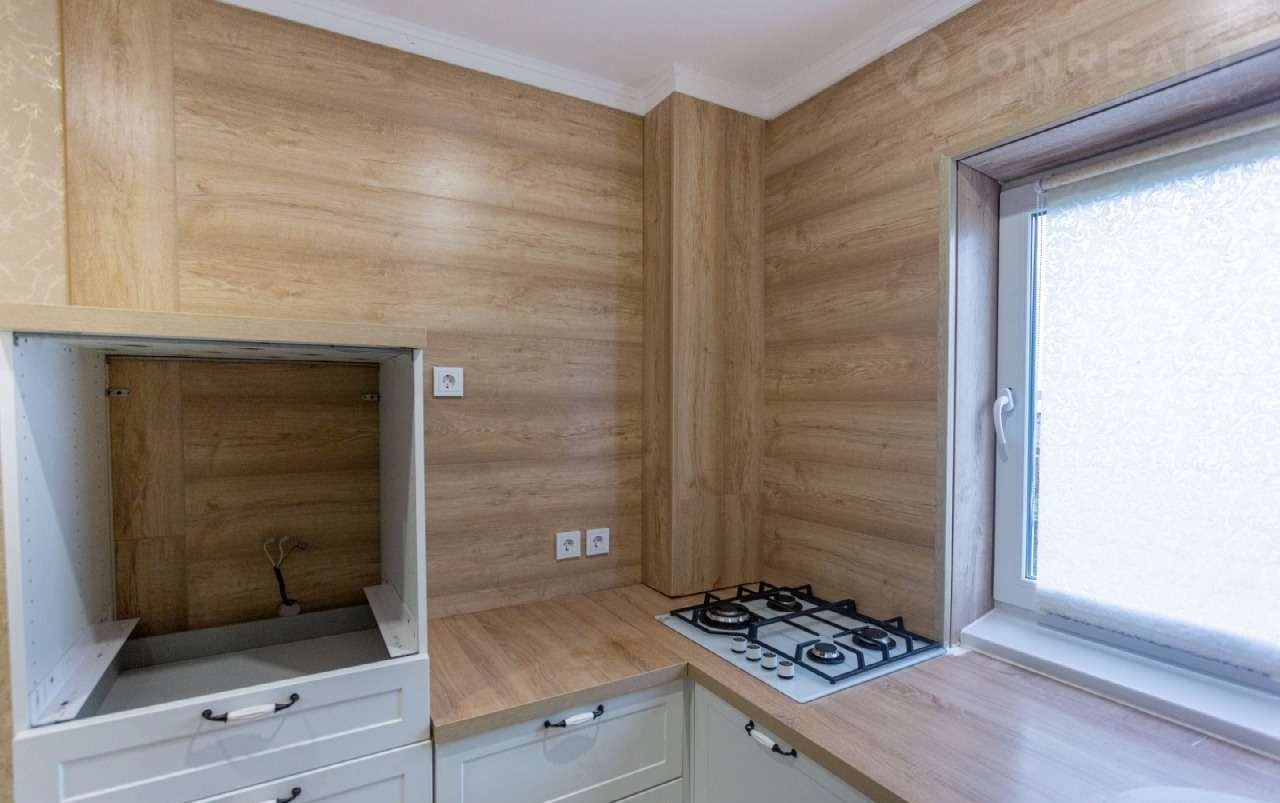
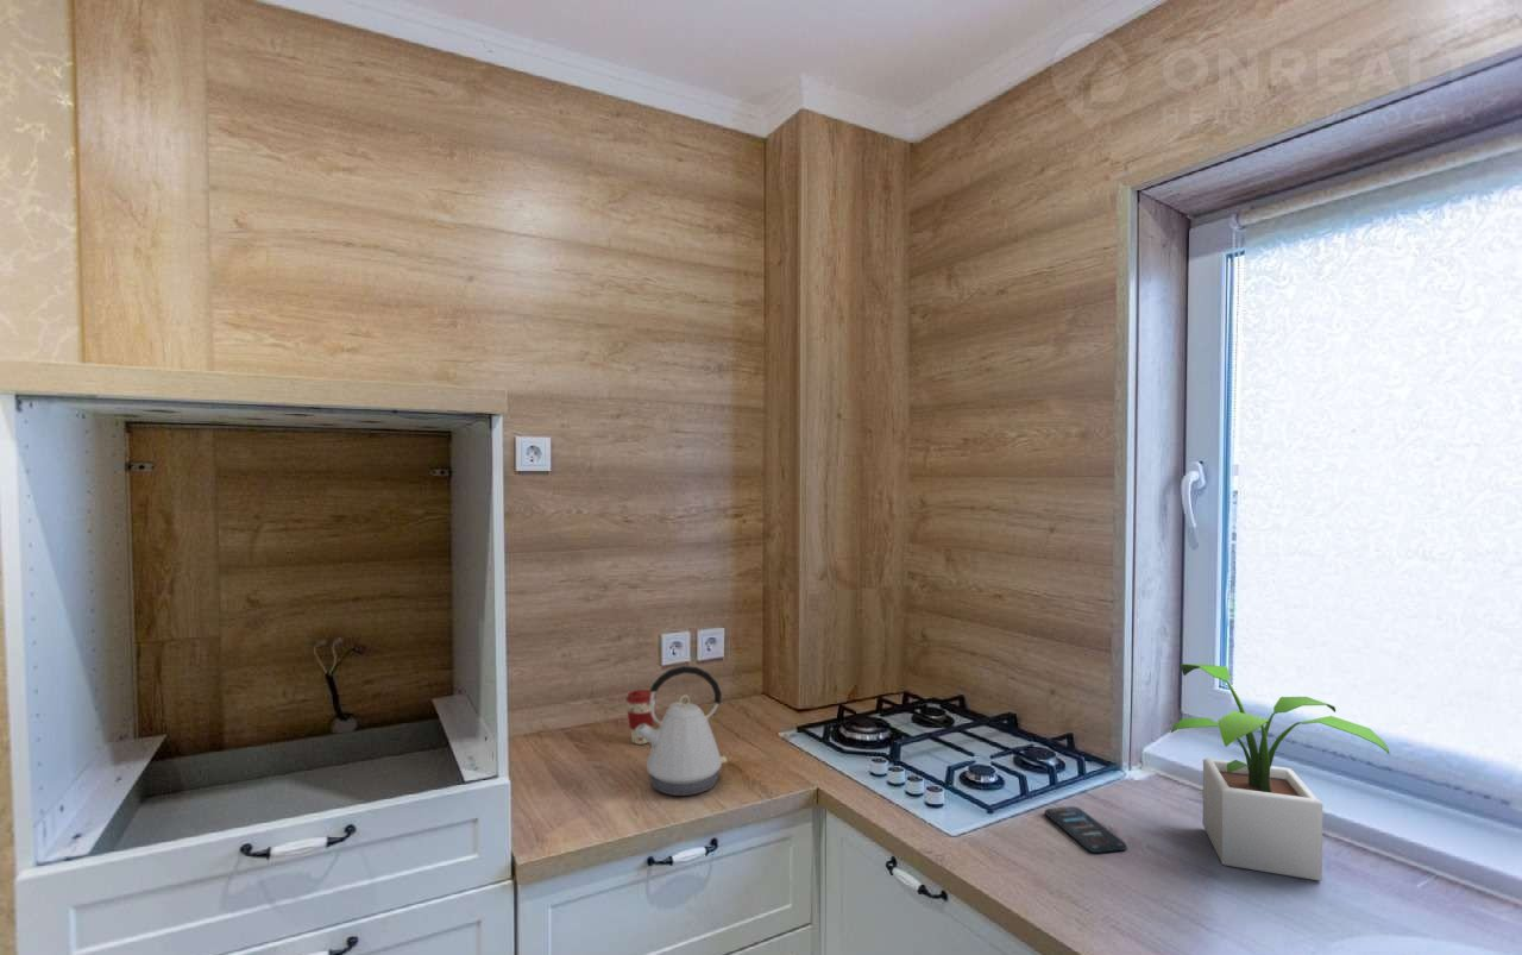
+ kettle (681, 724)
+ potted plant (1258, 765)
+ coffee cup (641, 716)
+ smartphone (1083, 828)
